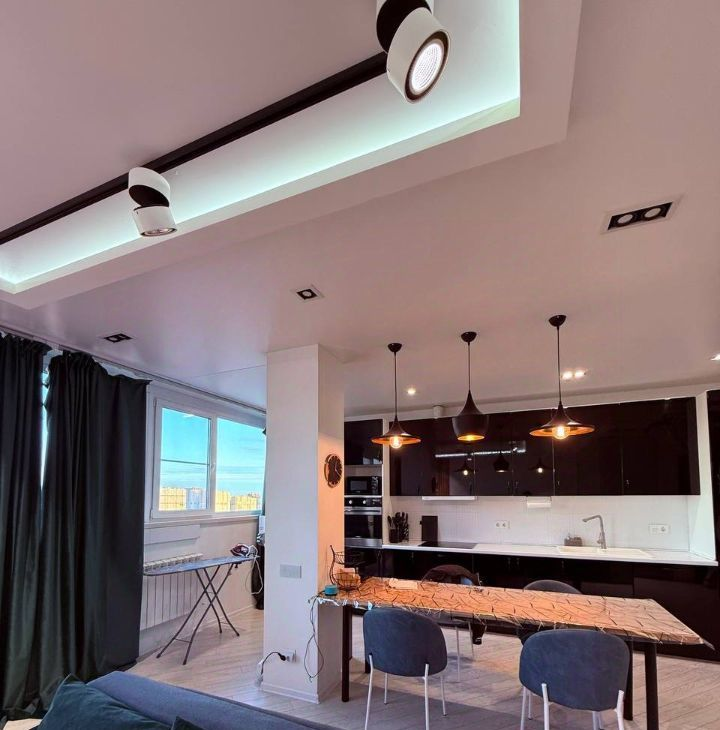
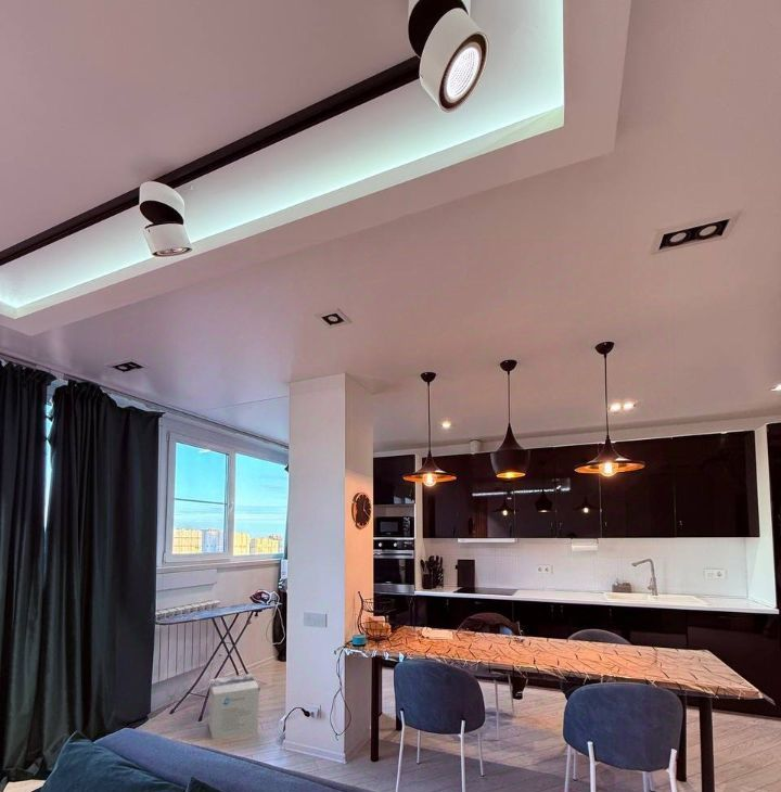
+ cardboard box (233, 705)
